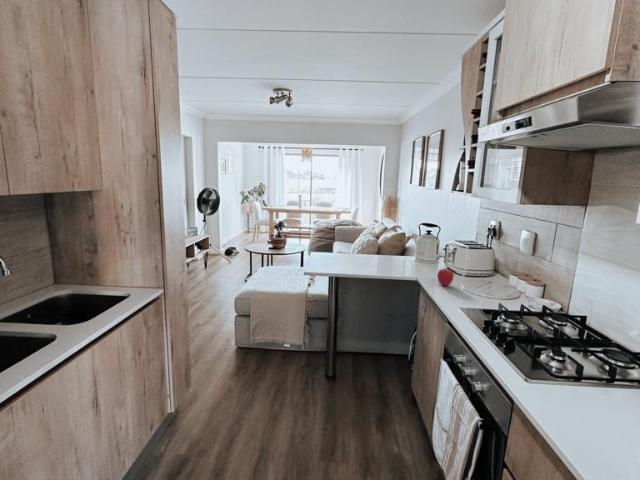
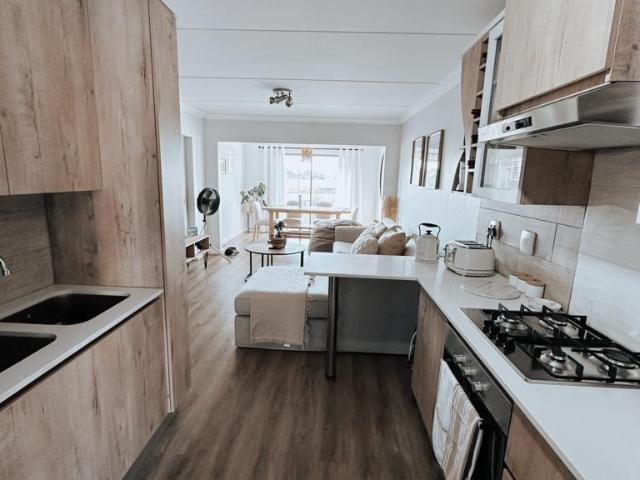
- fruit (445, 276)
